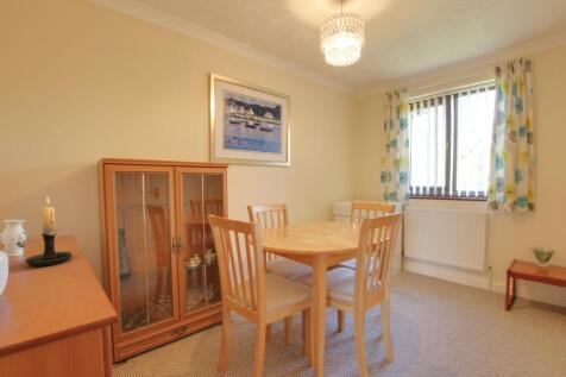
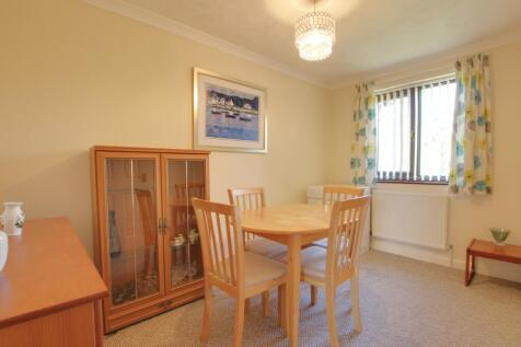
- candle holder (49, 227)
